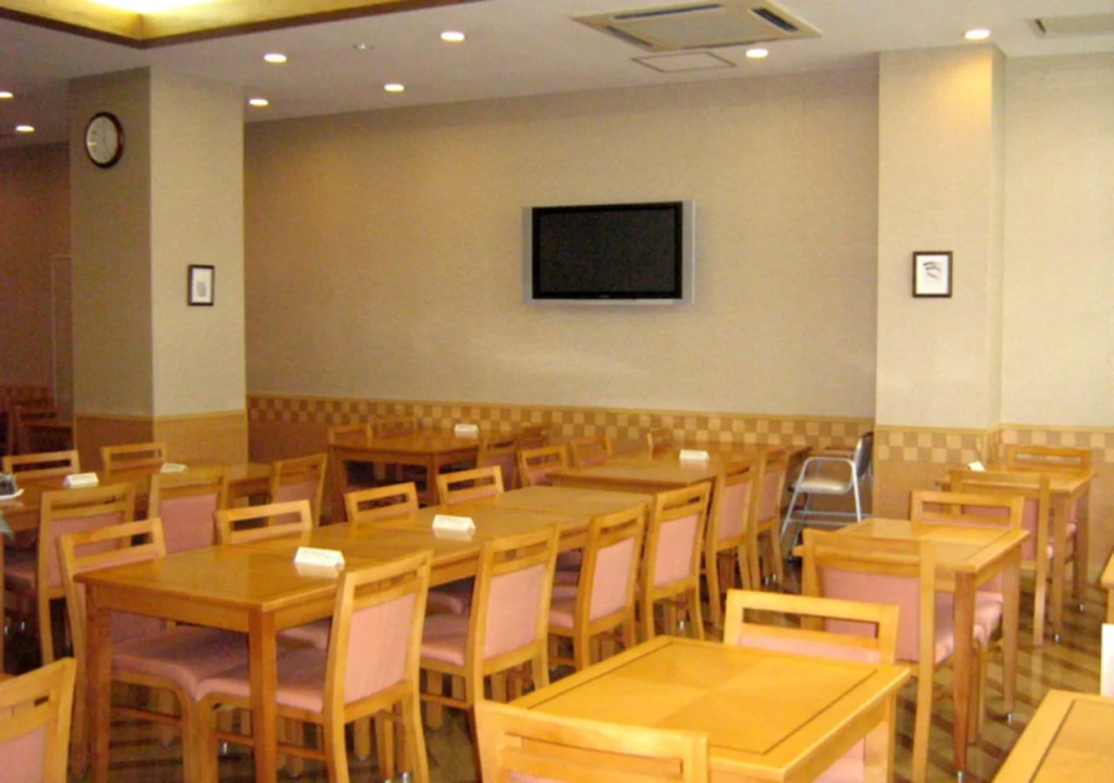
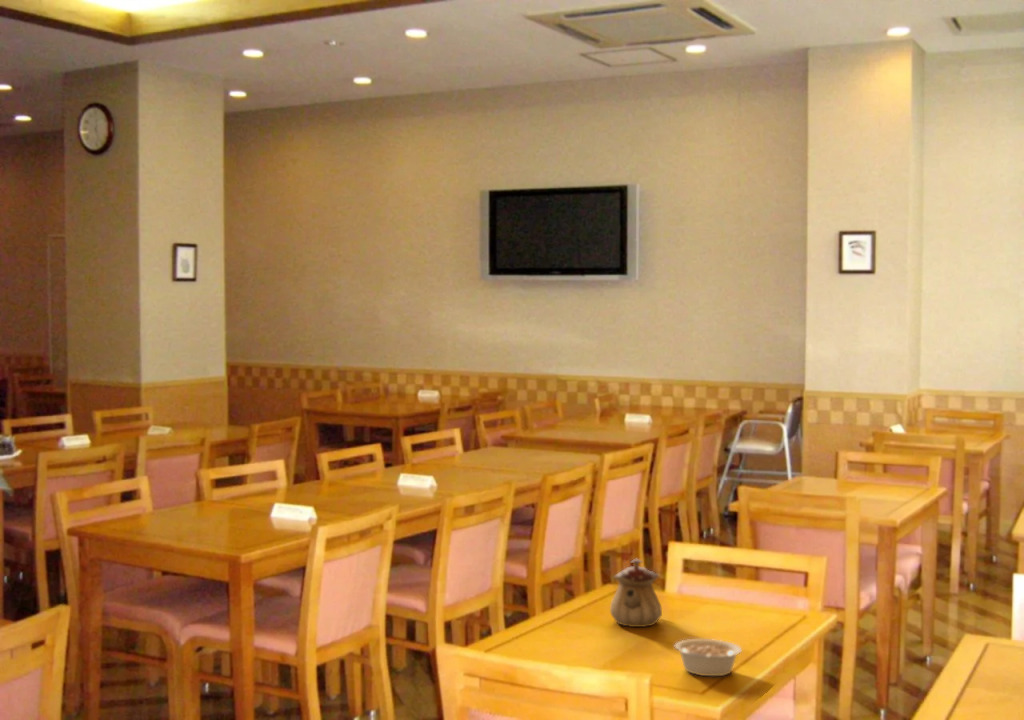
+ teapot (636, 589)
+ legume (710, 656)
